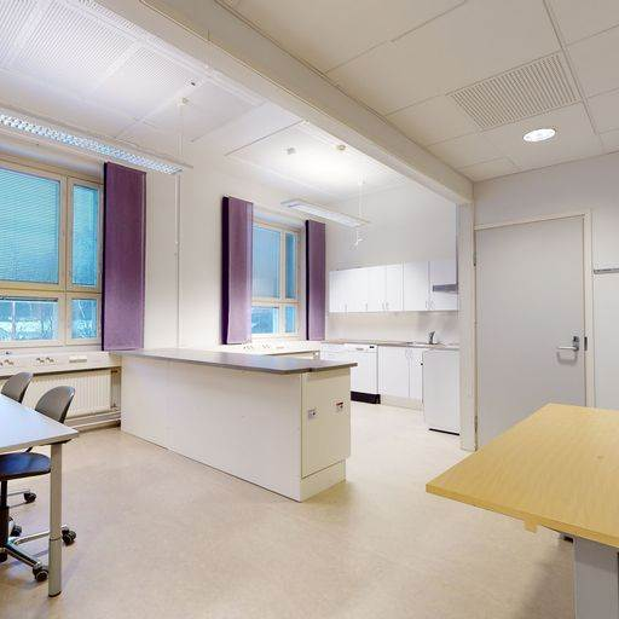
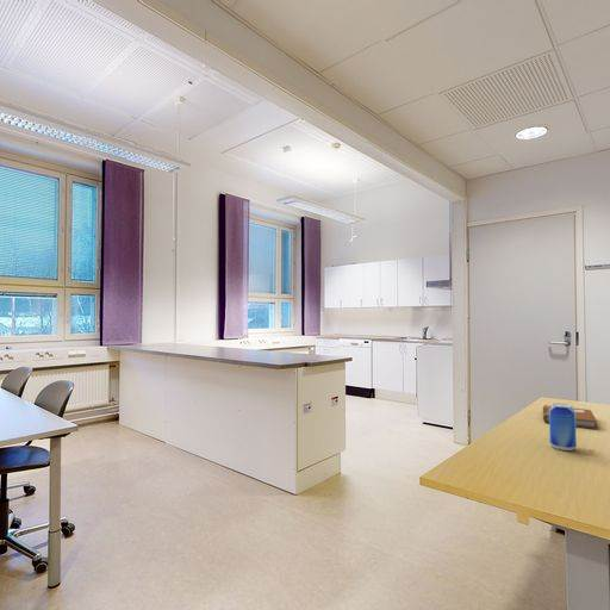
+ beer can (562, 425)
+ notebook (575, 415)
